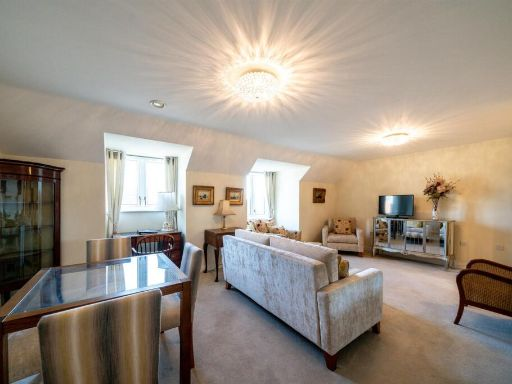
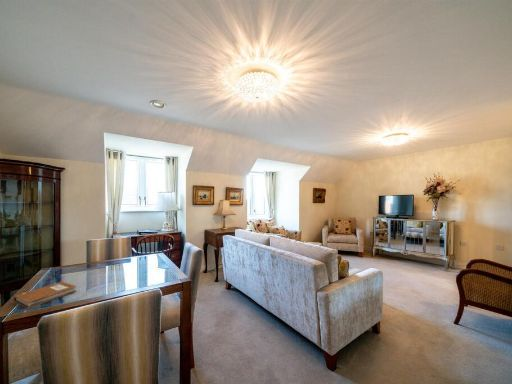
+ notebook (47, 292)
